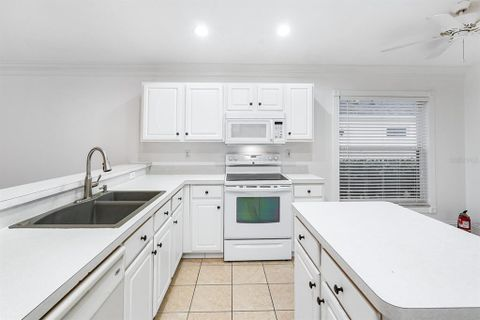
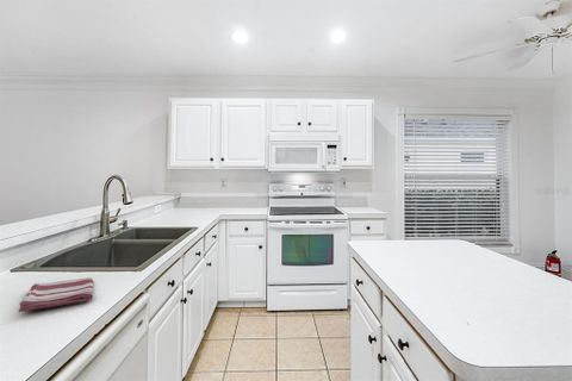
+ dish towel (61, 291)
